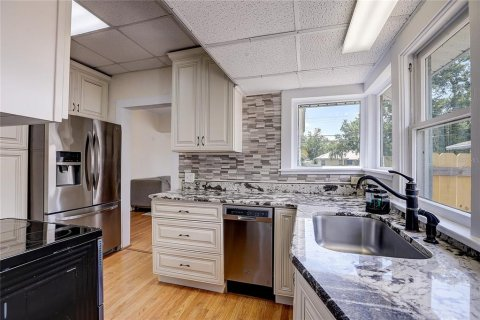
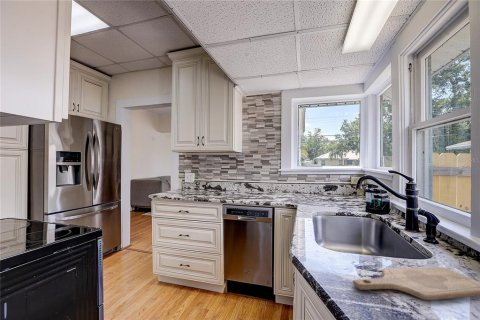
+ cutting board (413, 281)
